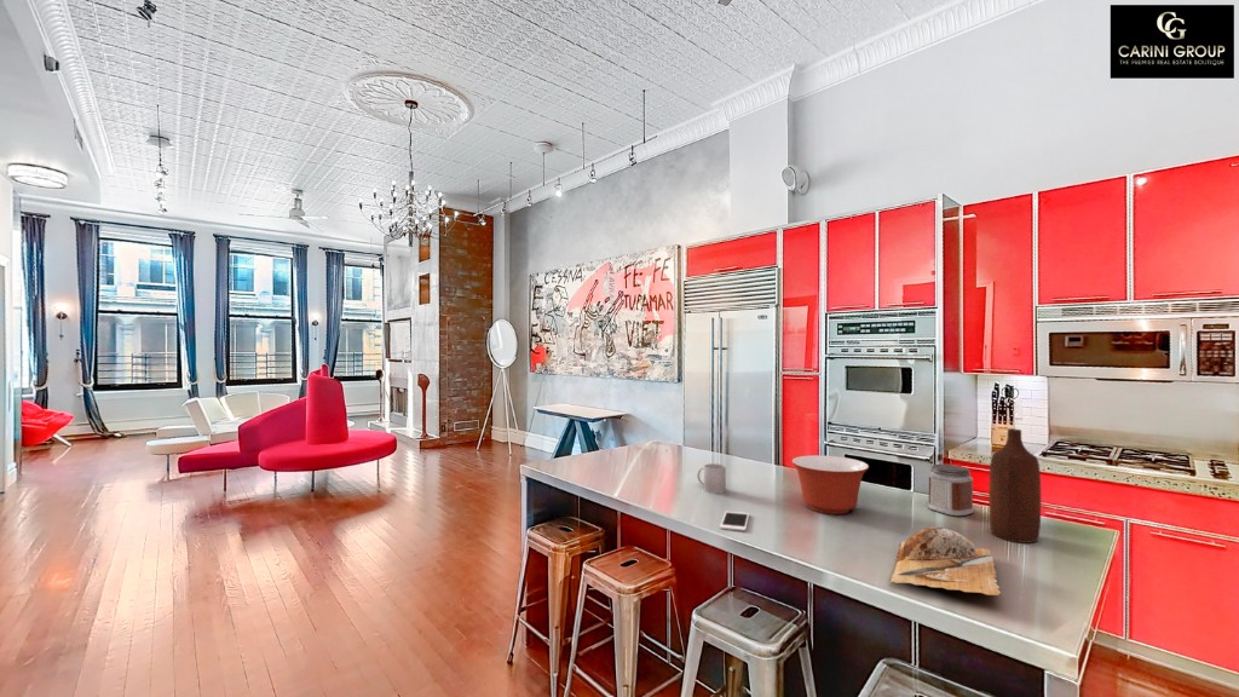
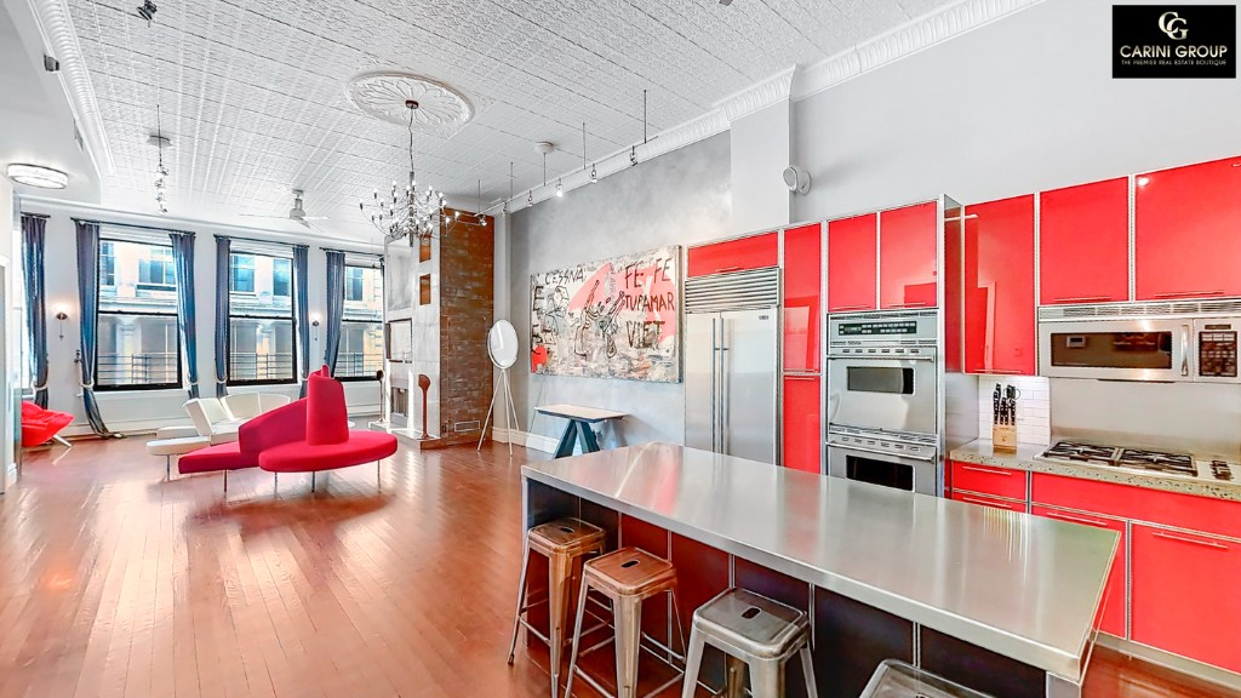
- cell phone (734, 520)
- jar (950, 488)
- mug (710, 477)
- mixing bowl (829, 485)
- chopping board (943, 553)
- bottle (1014, 483)
